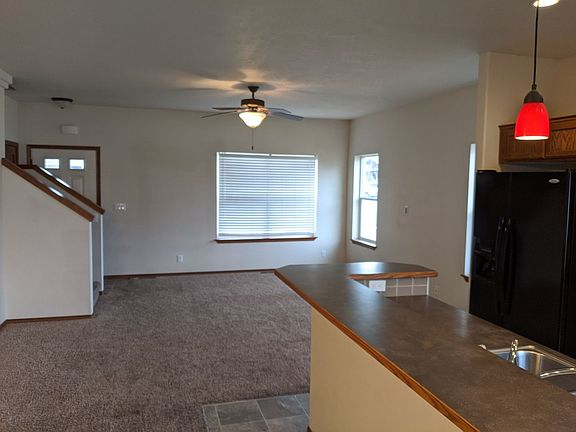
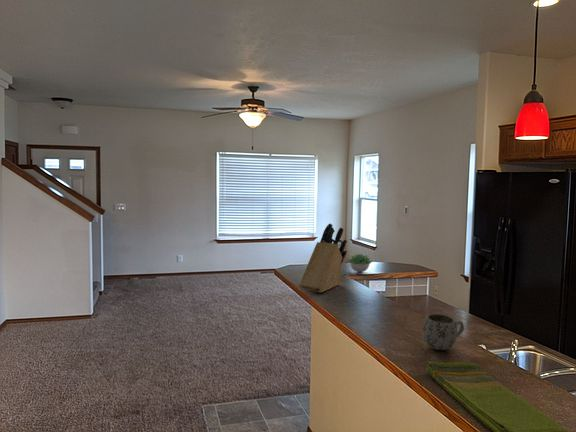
+ mug (444, 332)
+ knife block (325, 255)
+ succulent plant (359, 263)
+ dish towel (487, 394)
